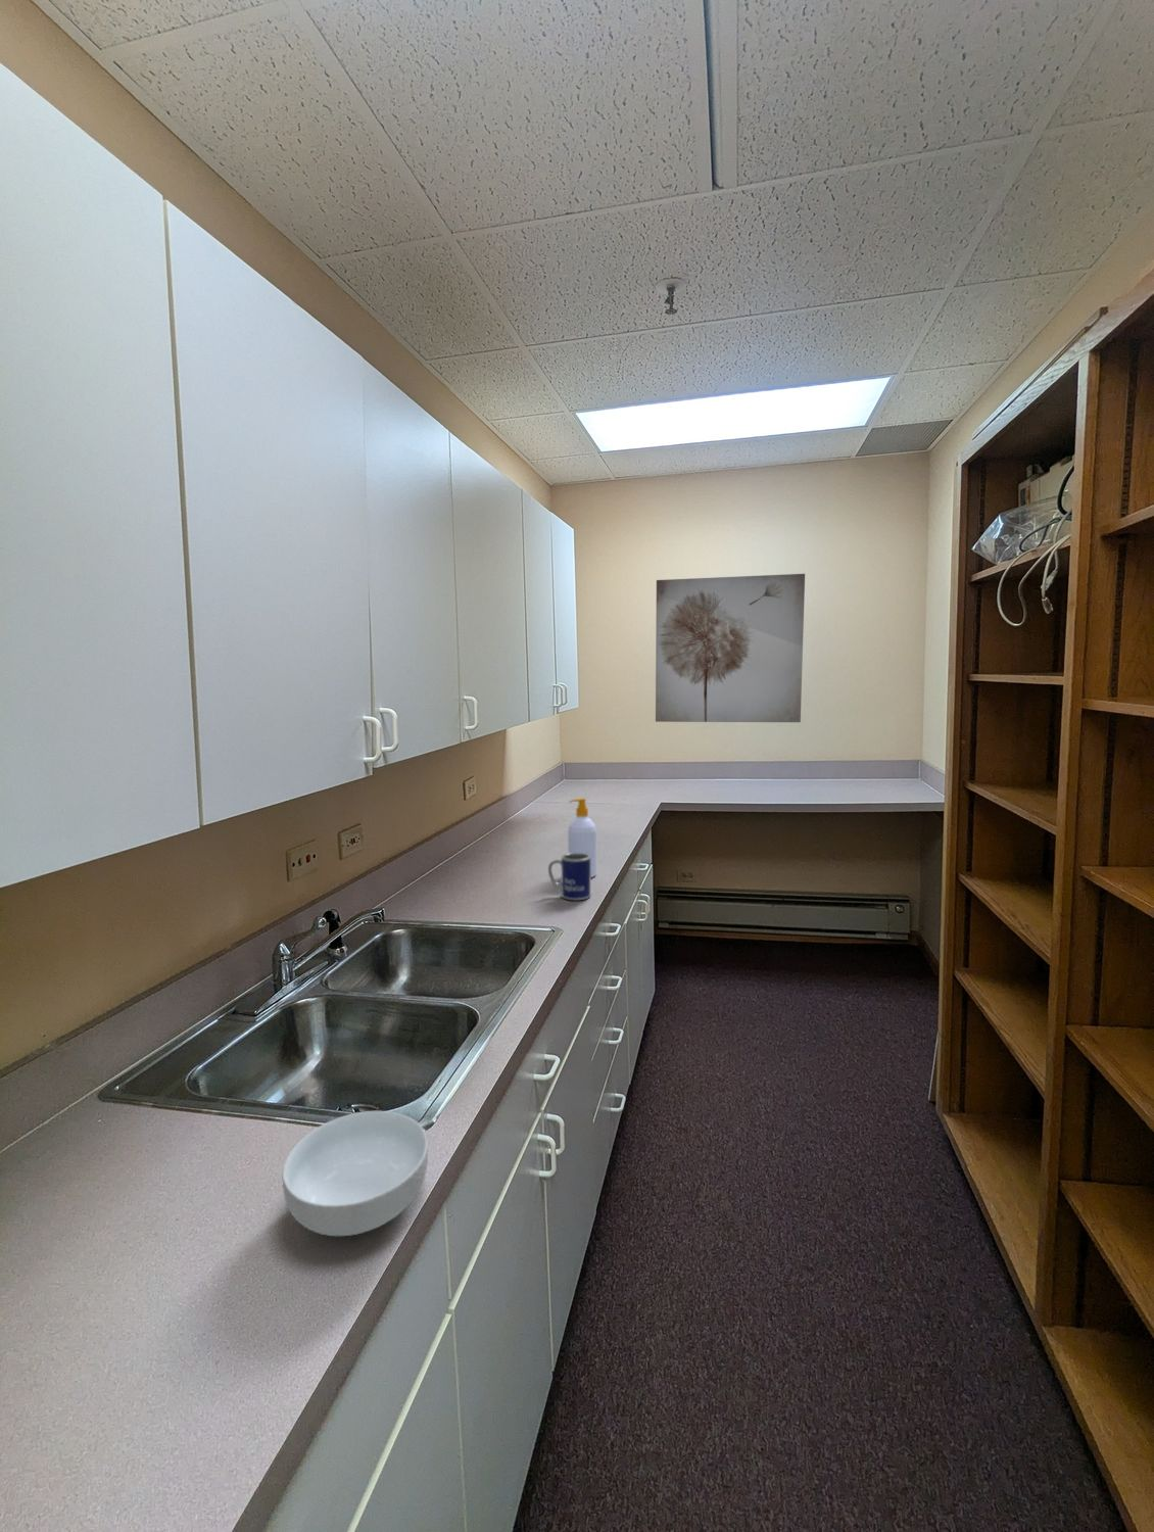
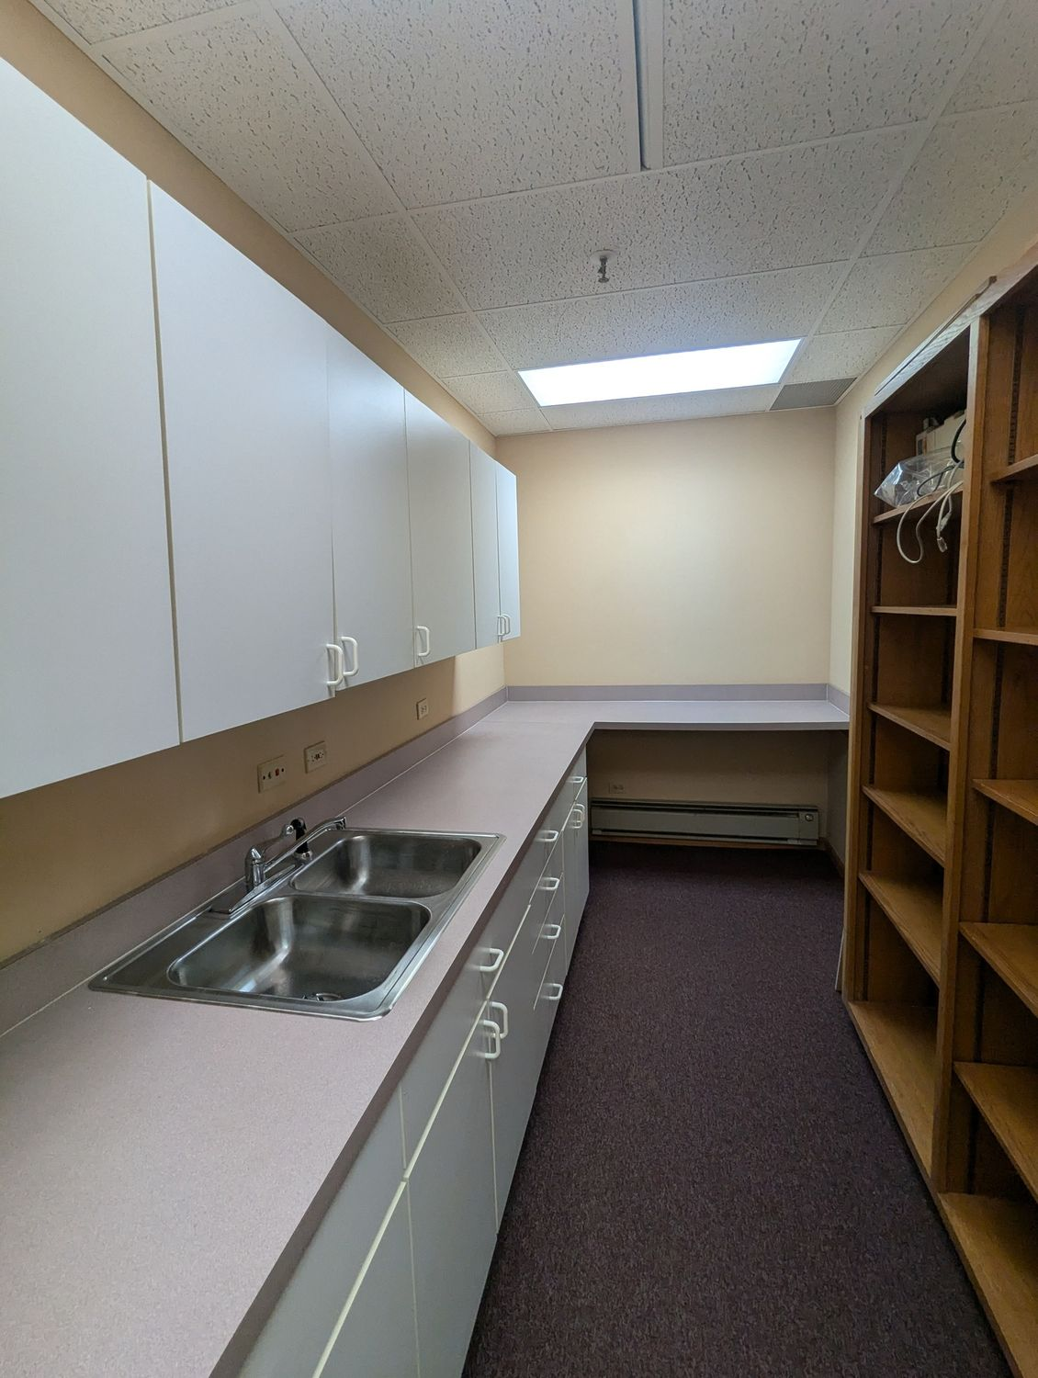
- cereal bowl (359, 1178)
- mug (569, 875)
- wall art (727, 650)
- soap bottle (581, 836)
